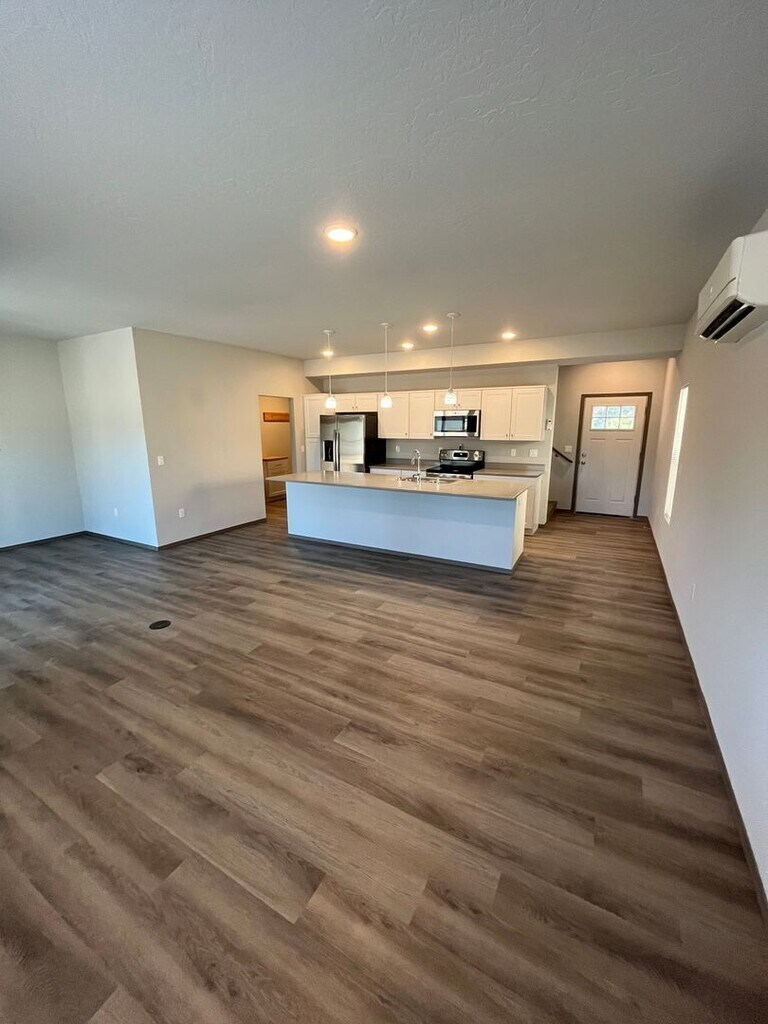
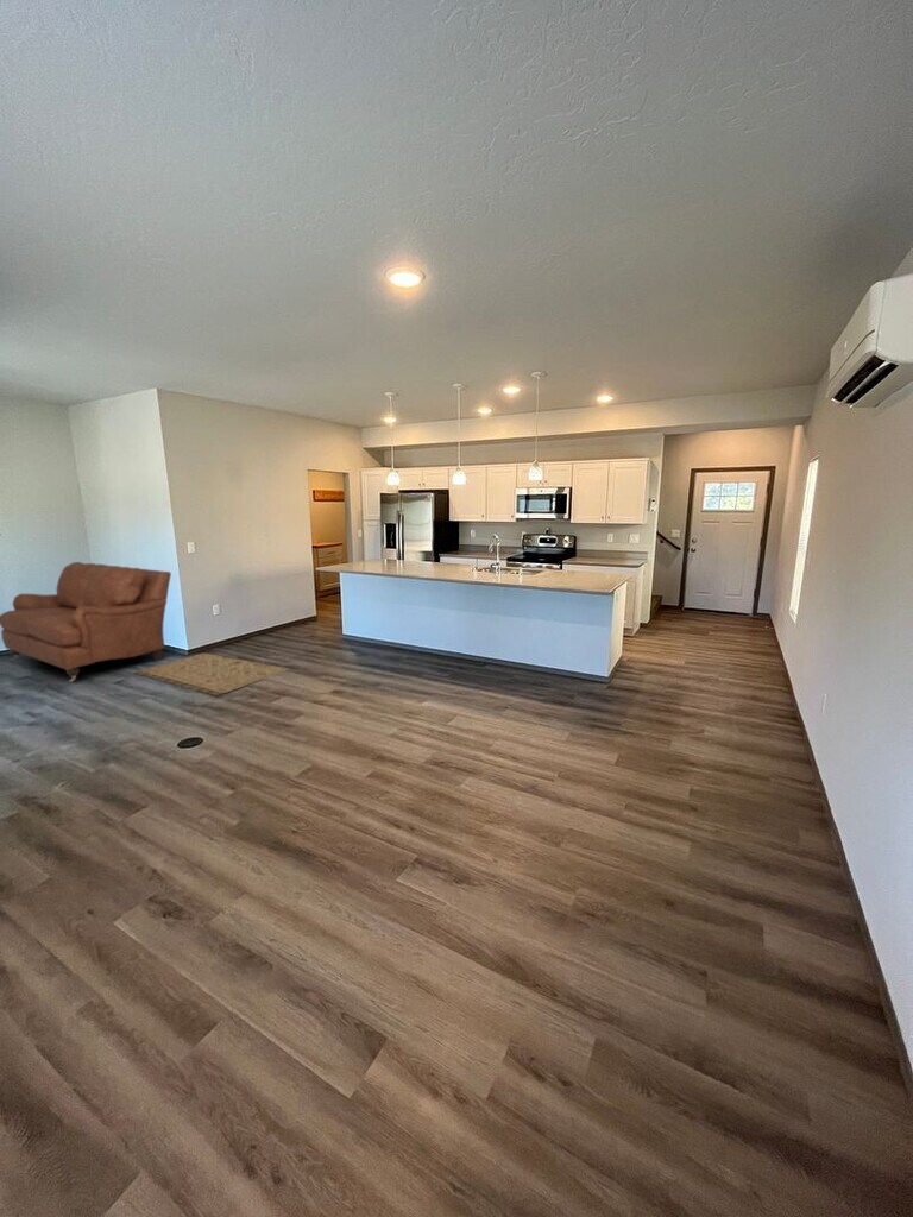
+ sofa (88, 612)
+ rug (248, 661)
